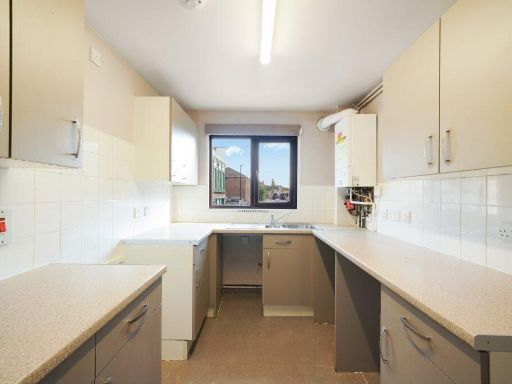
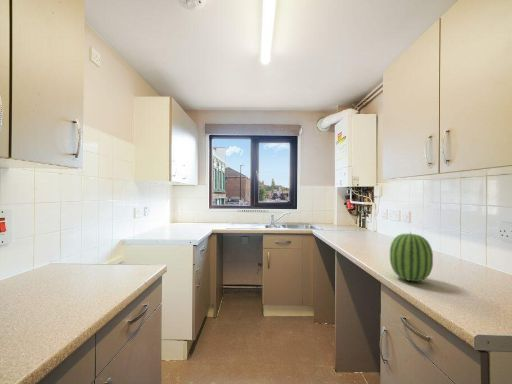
+ fruit (410, 255)
